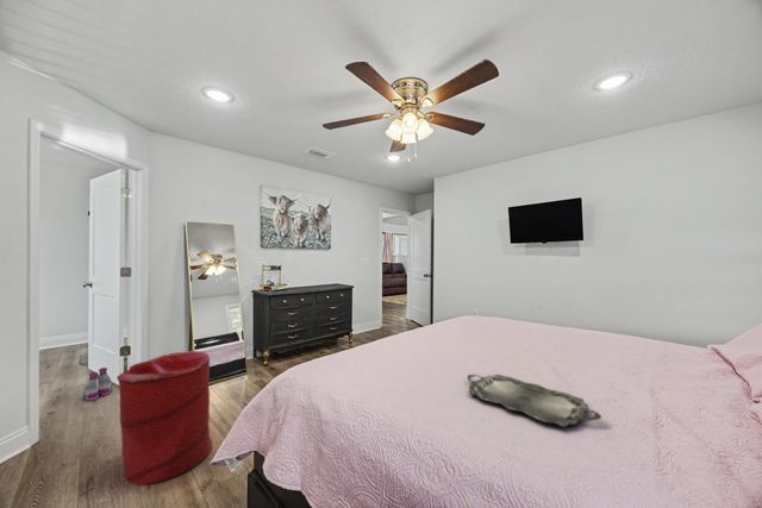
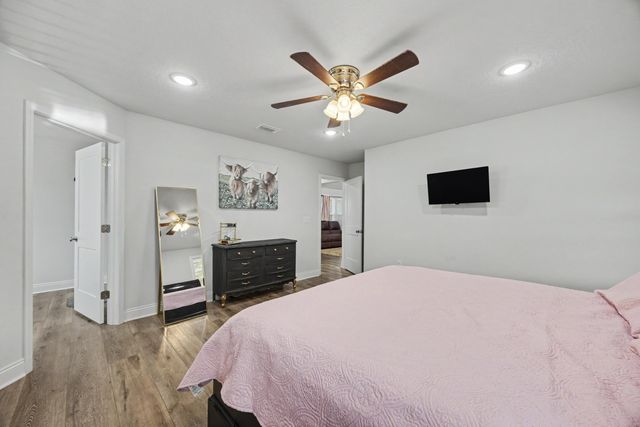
- serving tray (524, 396)
- boots (99, 382)
- laundry hamper (167, 409)
